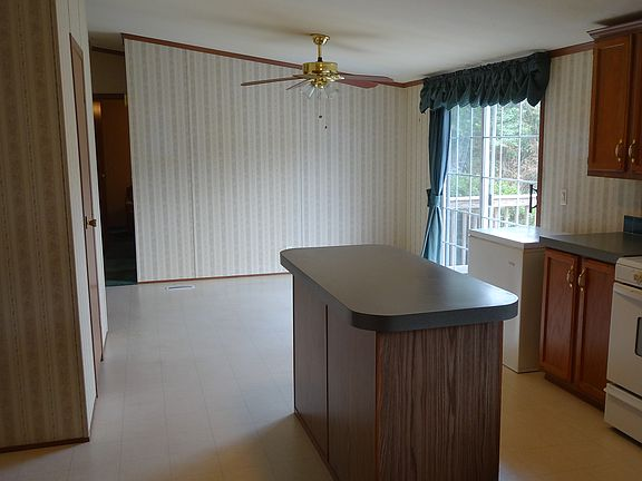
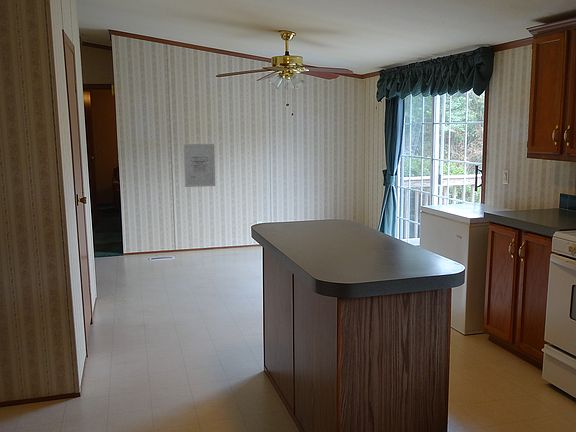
+ wall art (199, 165)
